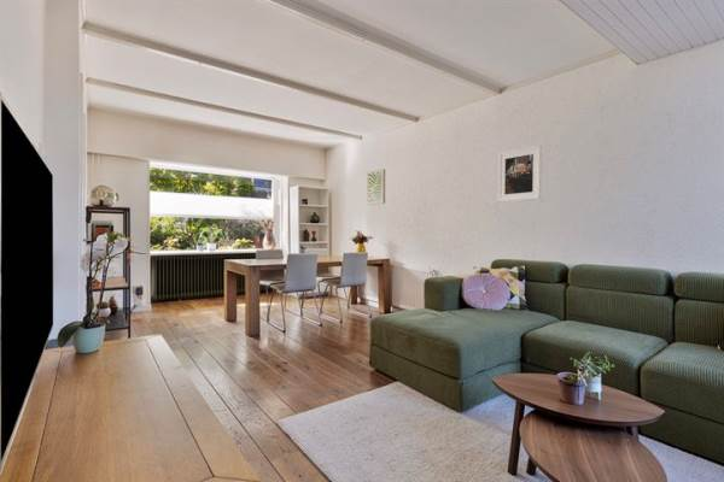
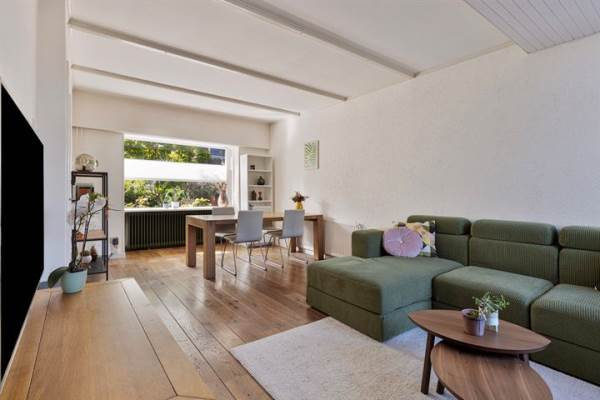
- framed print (518, 175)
